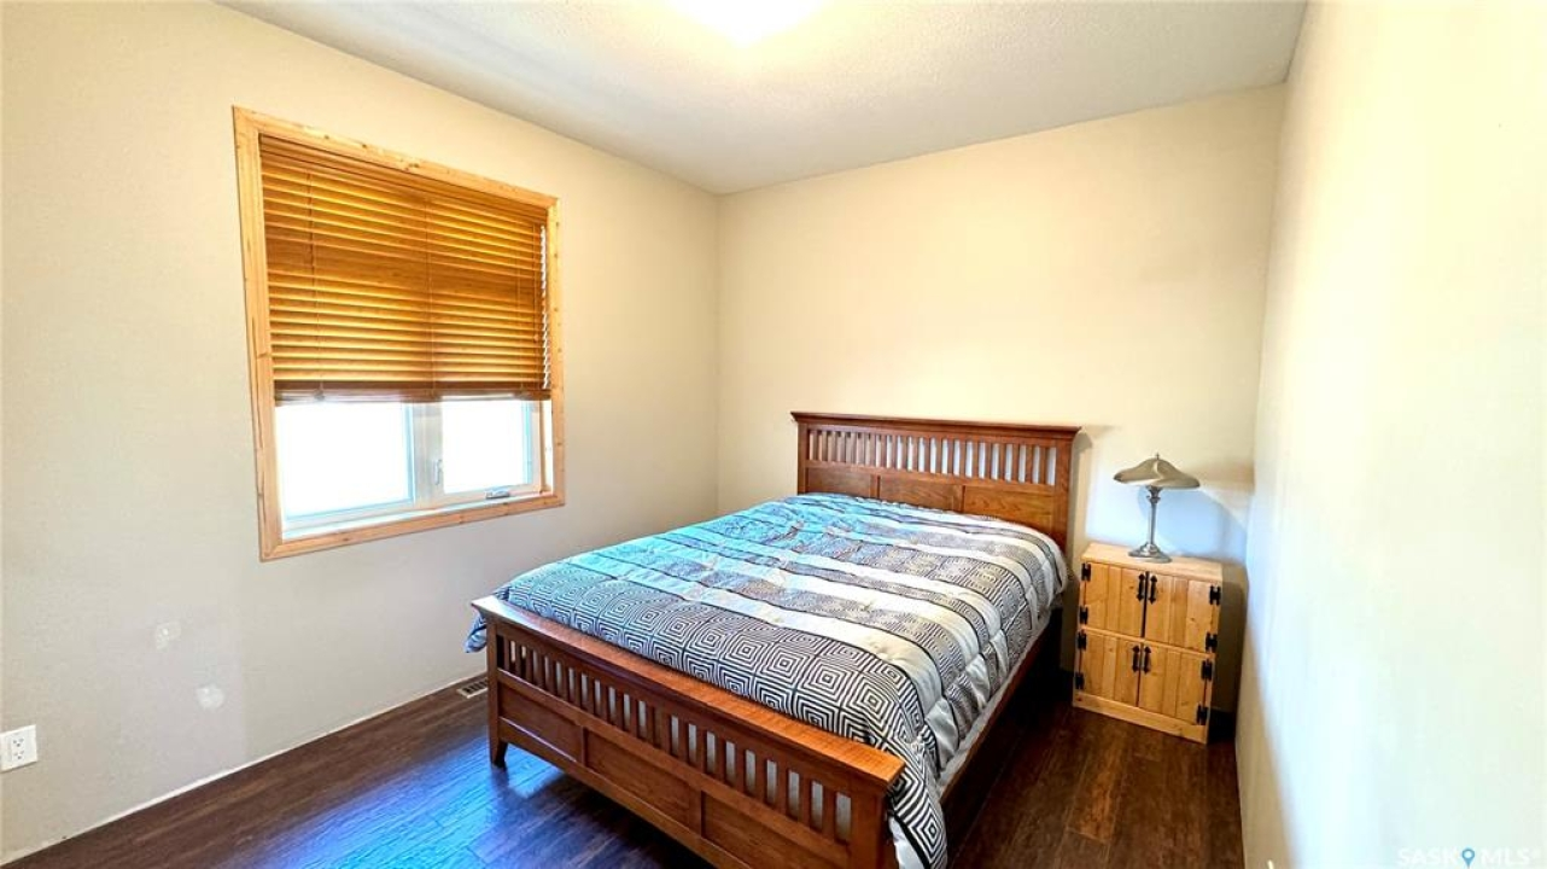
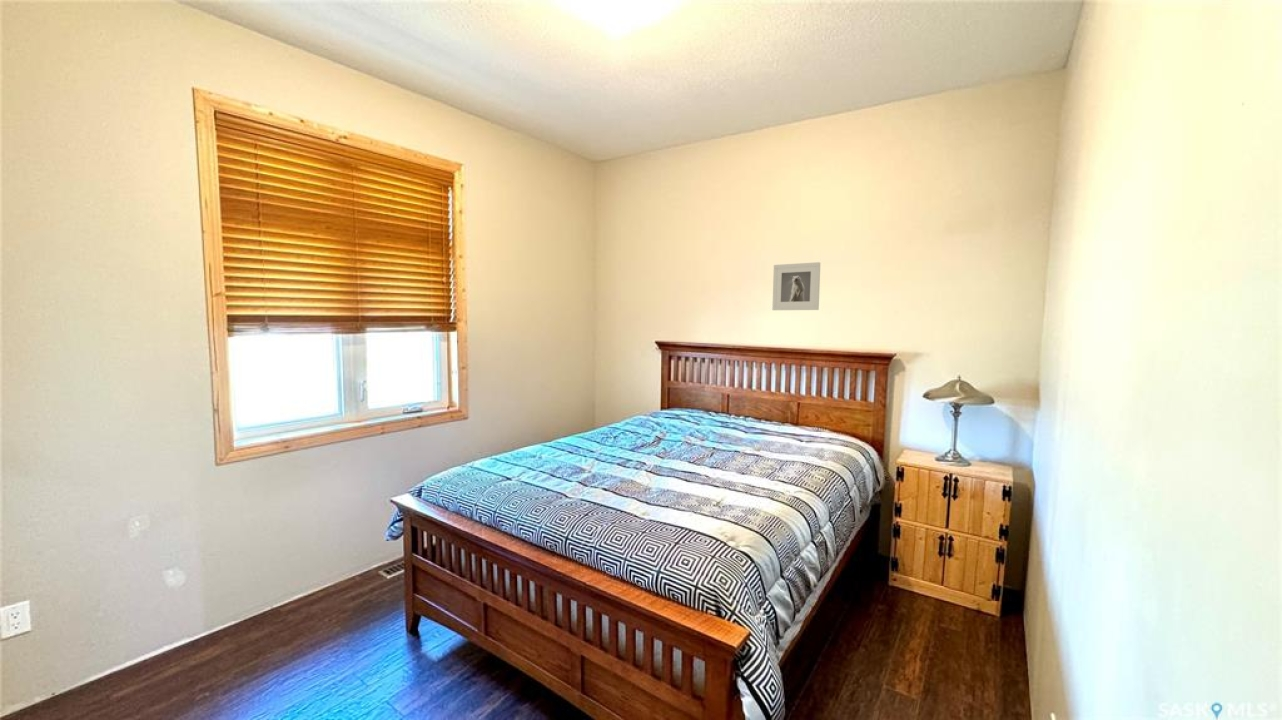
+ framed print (795, 287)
